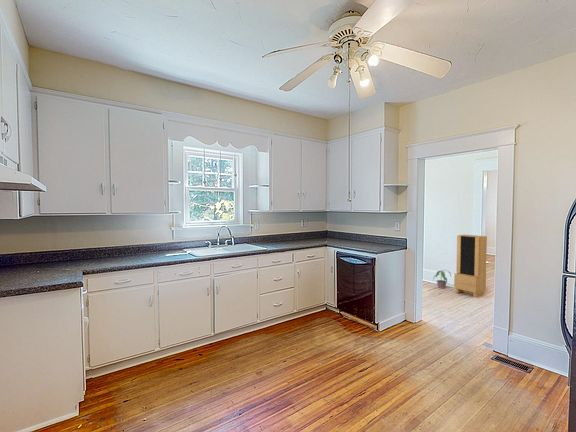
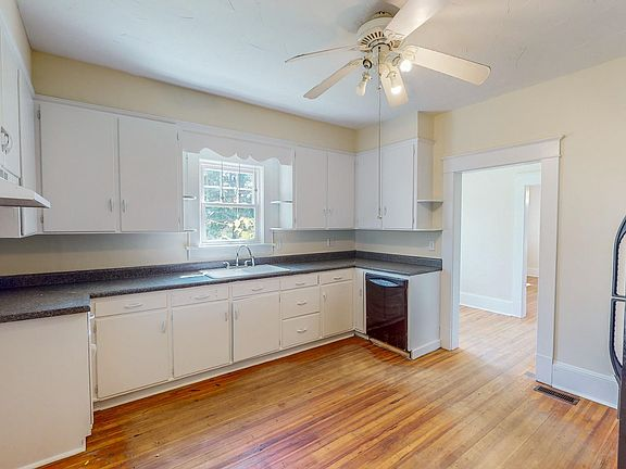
- storage cabinet (470, 264)
- potted plant (441, 278)
